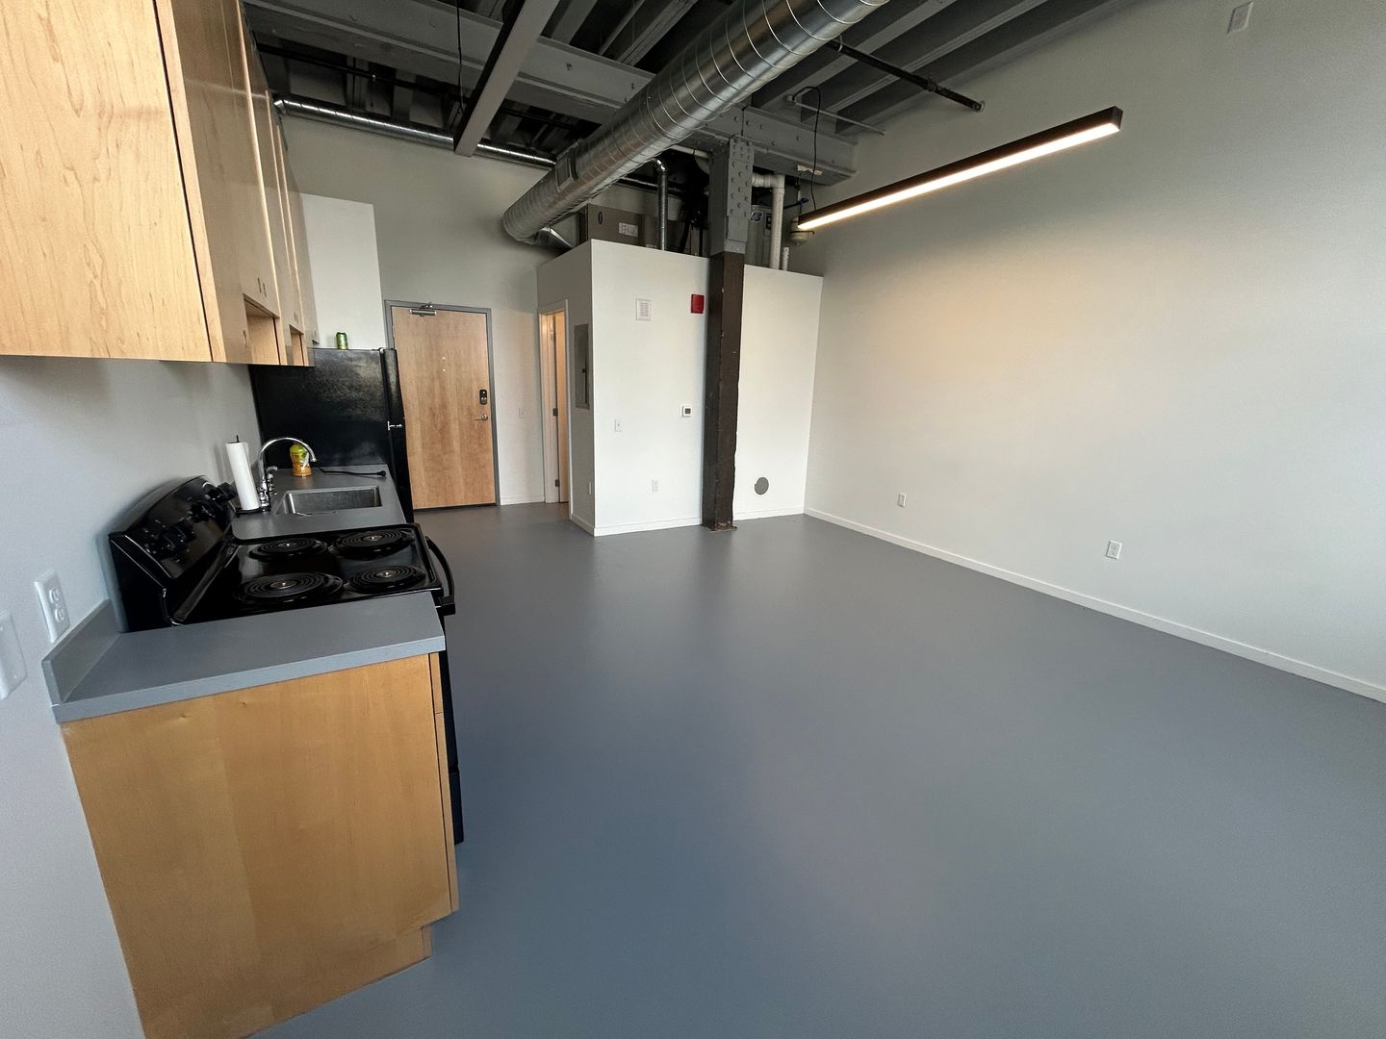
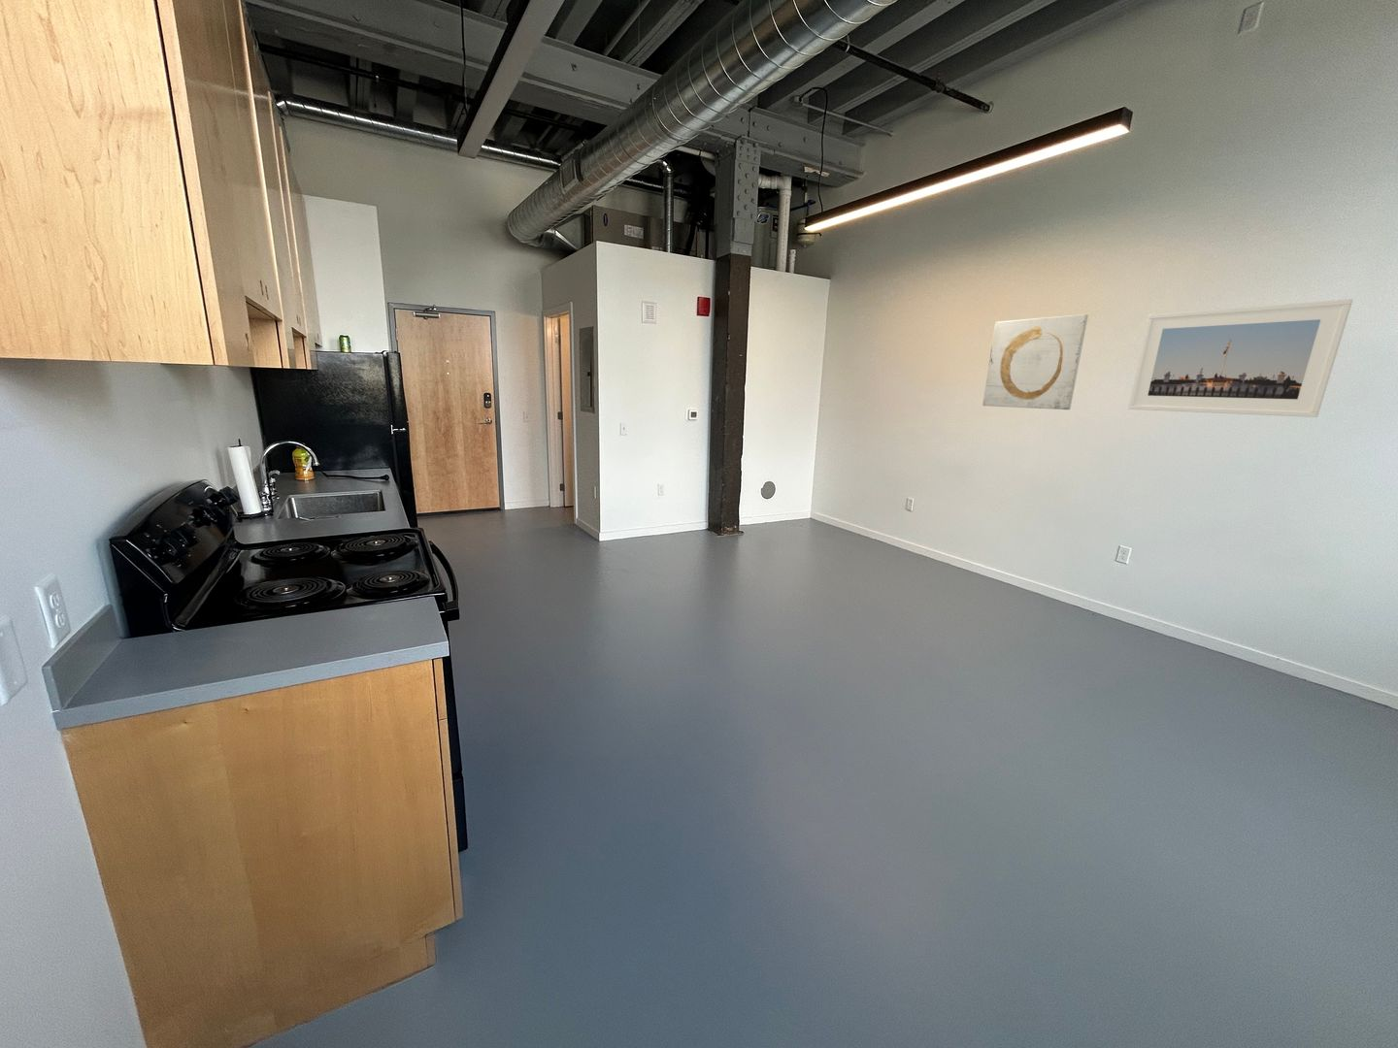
+ wall art (1031, 364)
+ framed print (1225, 361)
